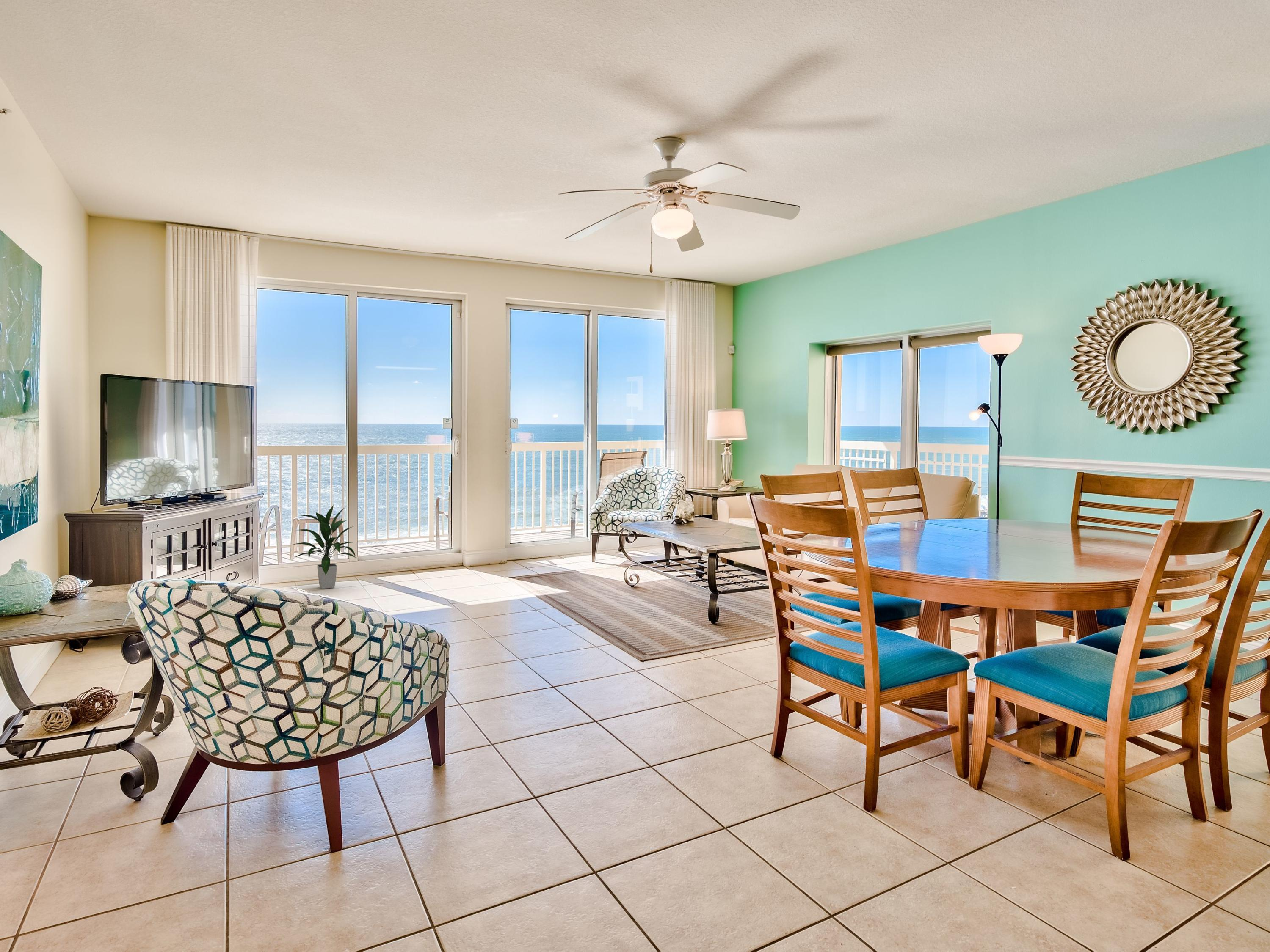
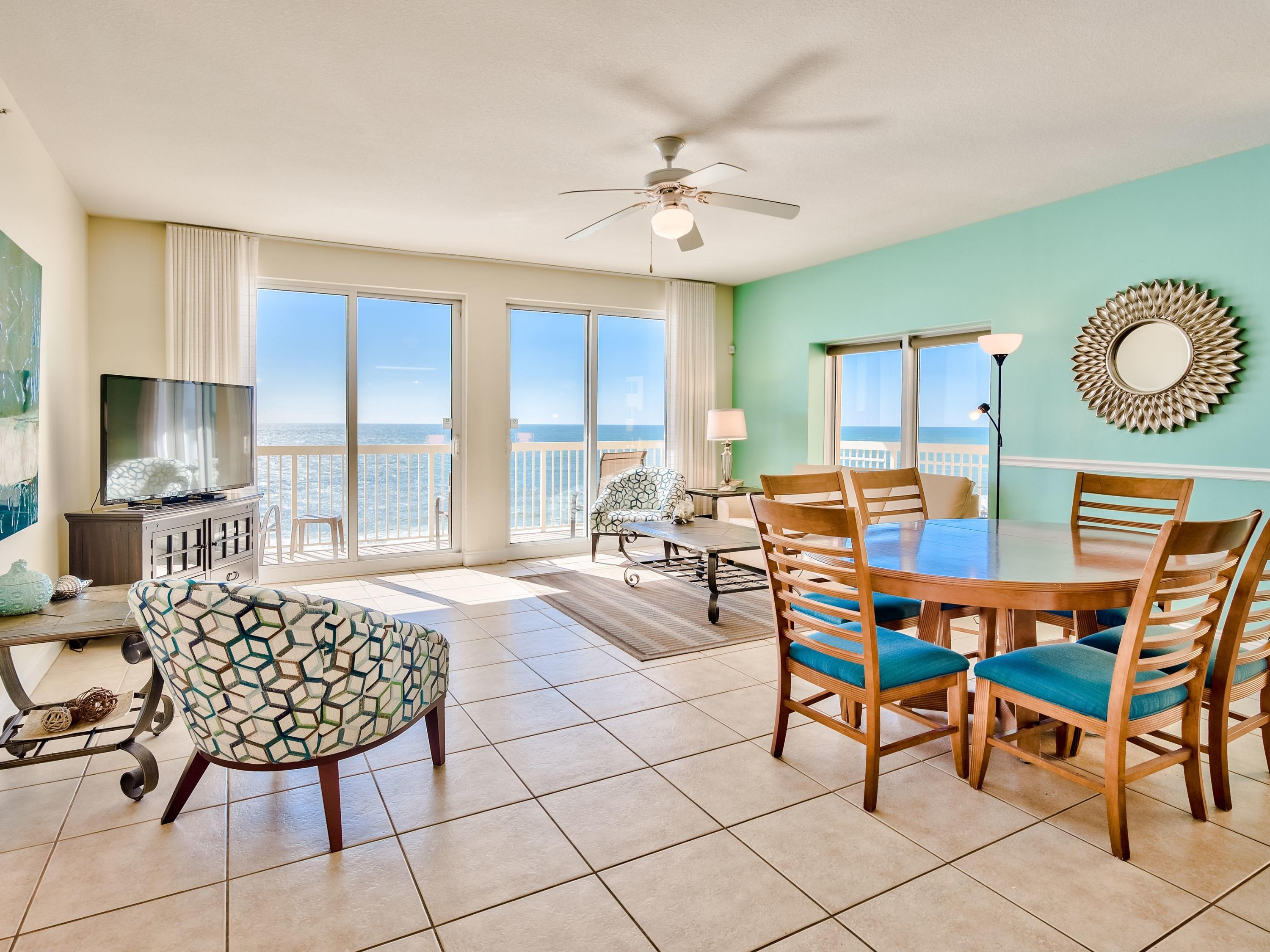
- indoor plant (326, 546)
